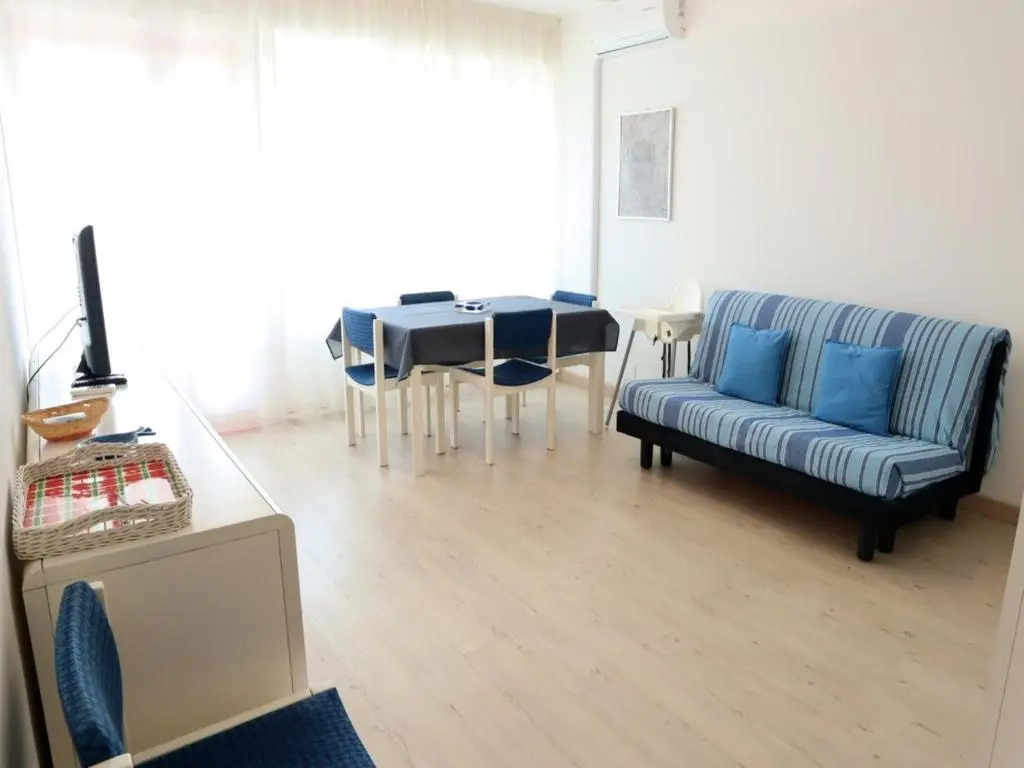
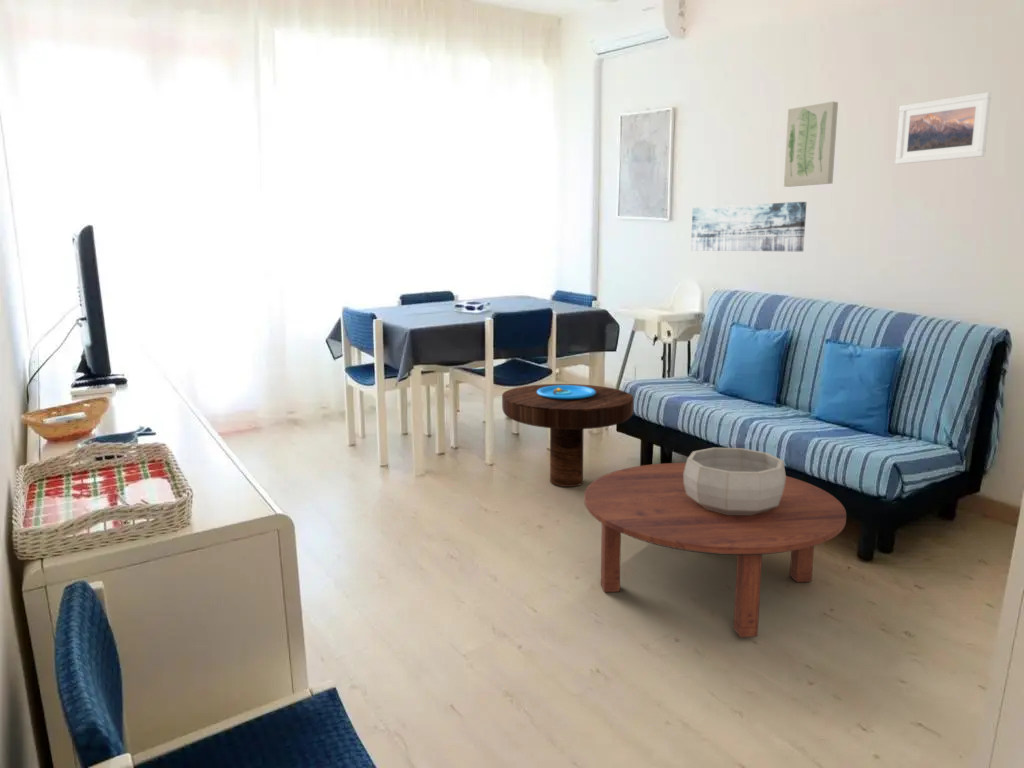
+ wall art (810, 145)
+ coffee table (708, 541)
+ decorative bowl (734, 481)
+ wall art (744, 228)
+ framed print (940, 130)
+ side table (566, 436)
